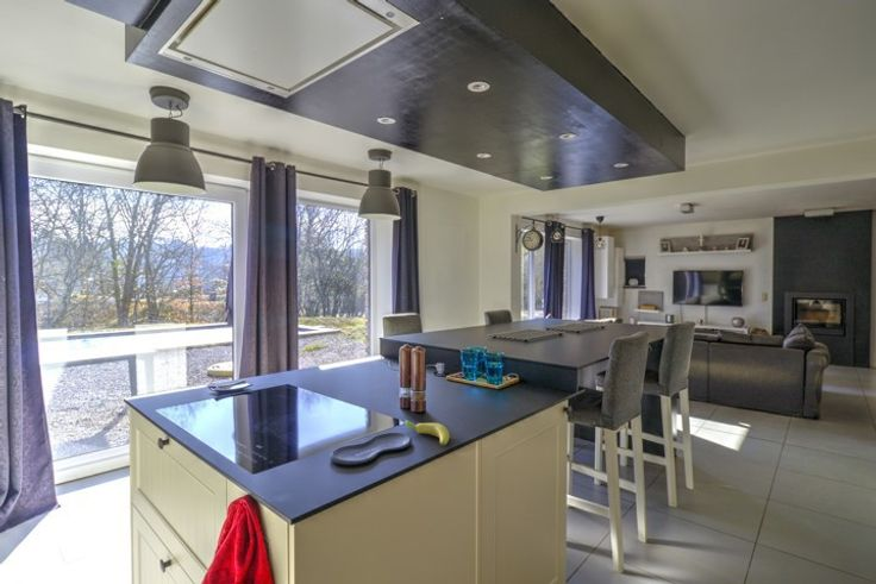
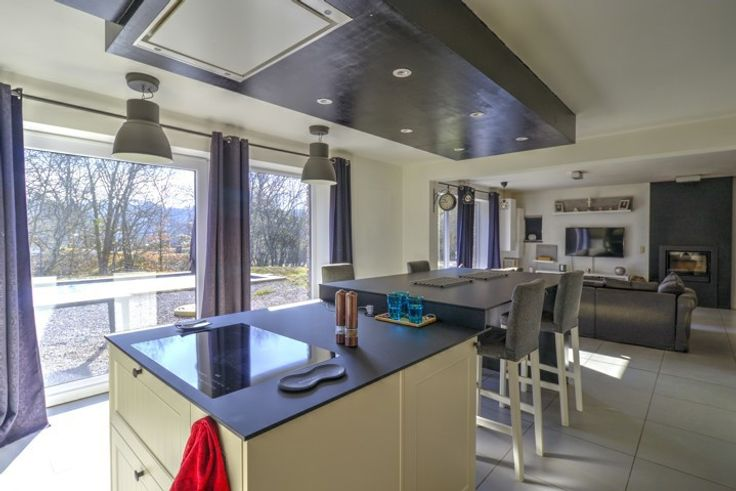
- banana (430, 431)
